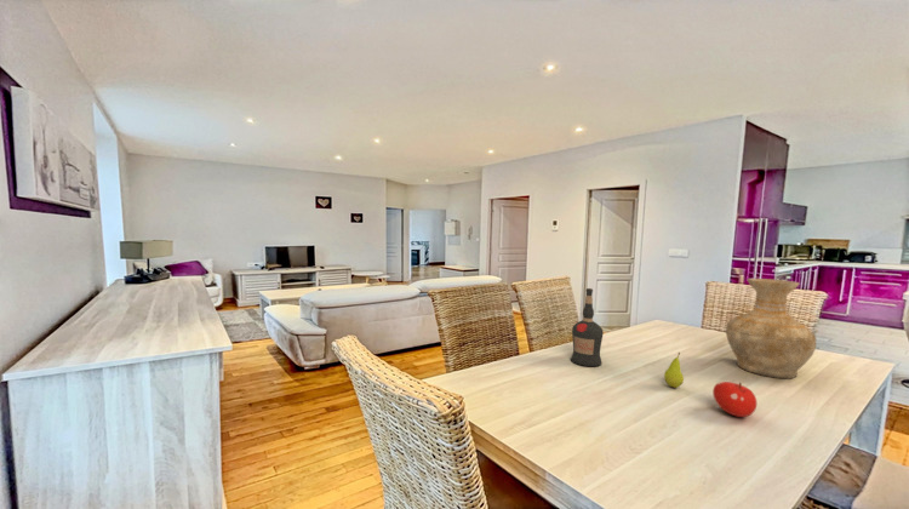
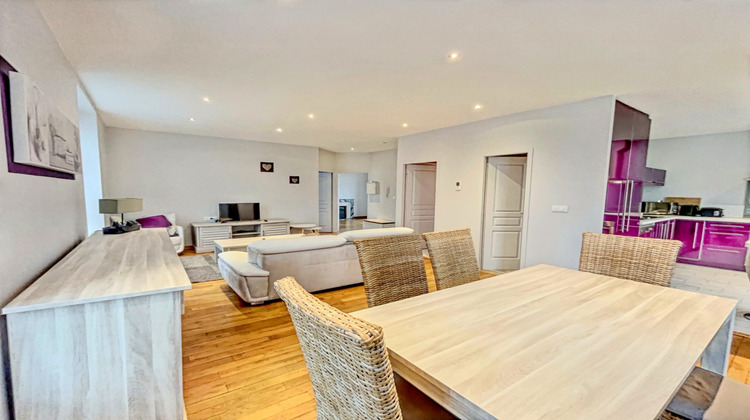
- fruit (674, 370)
- vase (768, 325)
- liquor bottle (587, 325)
- fruit (733, 396)
